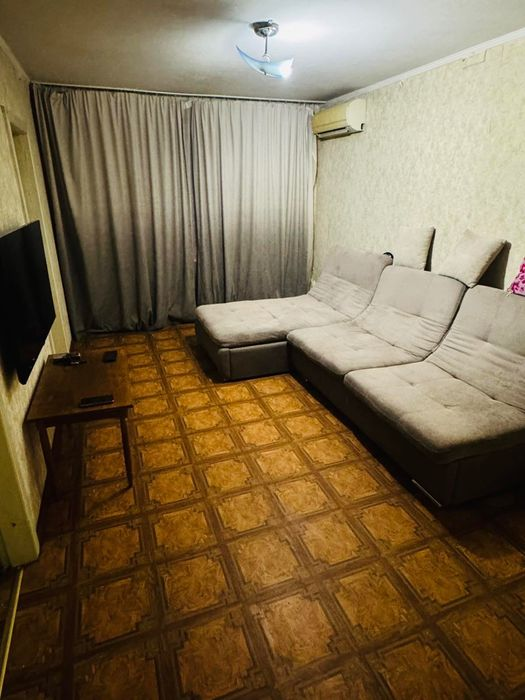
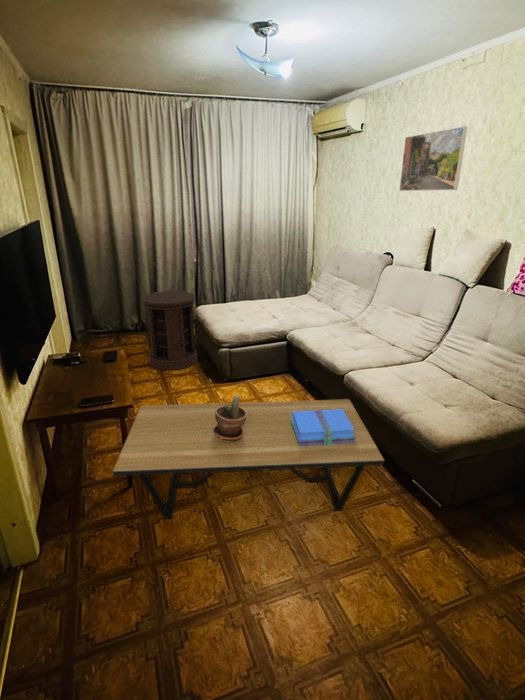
+ books (321, 427)
+ potted plant (229, 415)
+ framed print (429, 162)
+ coffee table (249, 457)
+ side table (171, 329)
